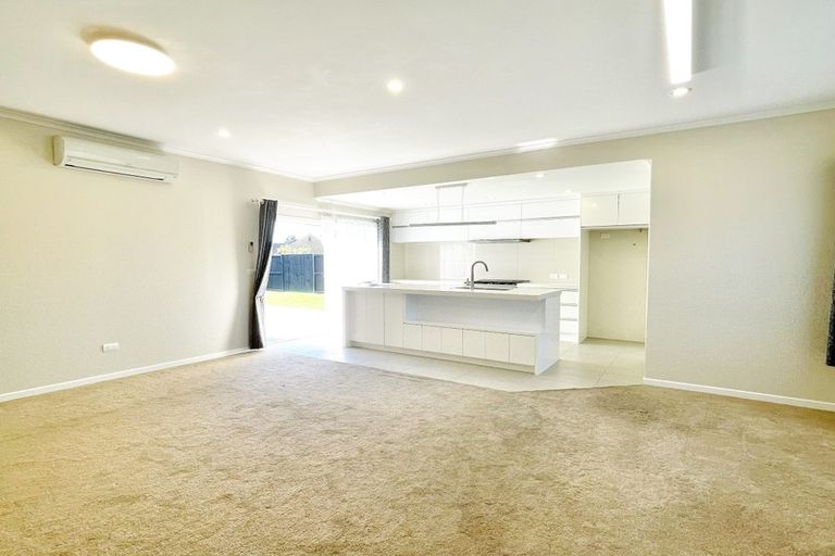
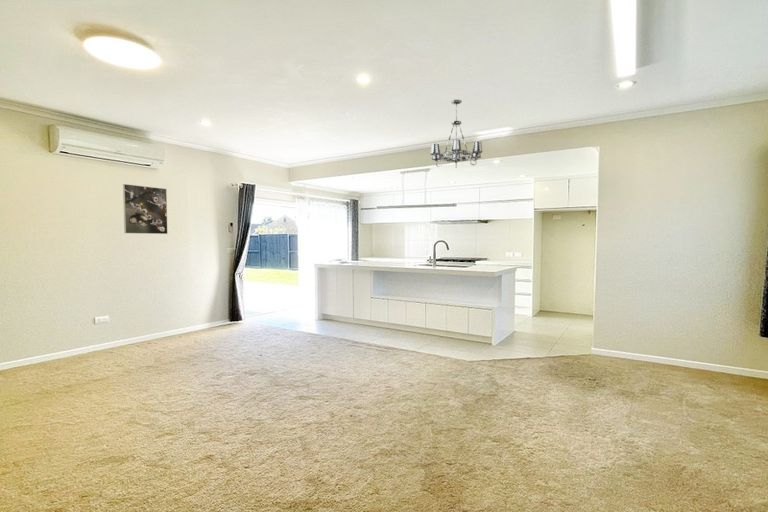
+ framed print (146, 210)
+ chandelier (456, 133)
